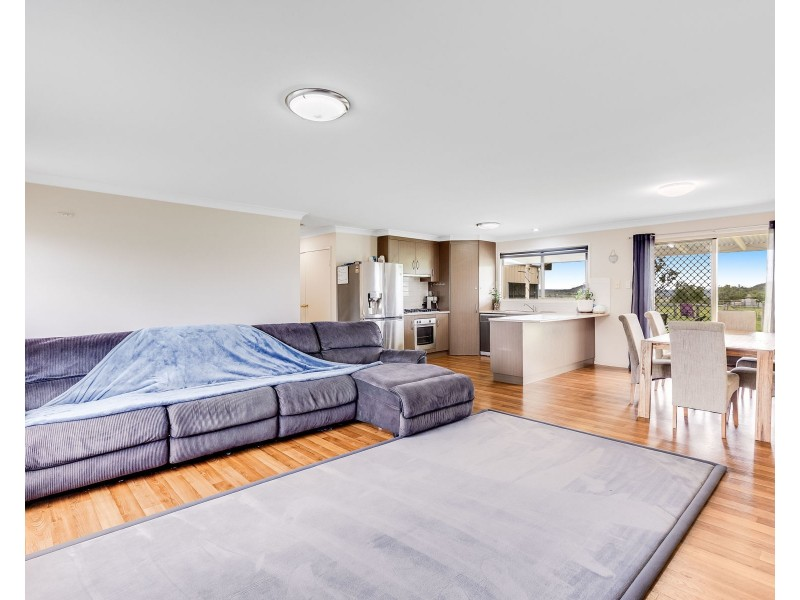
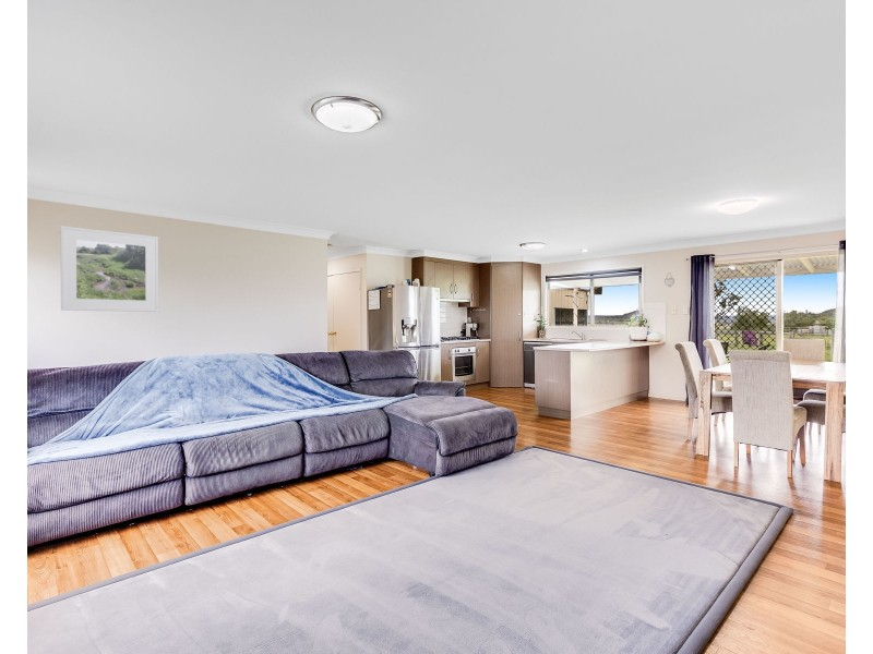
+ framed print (112, 270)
